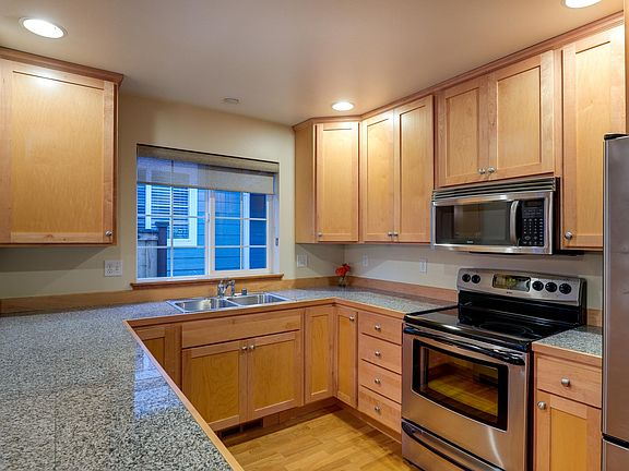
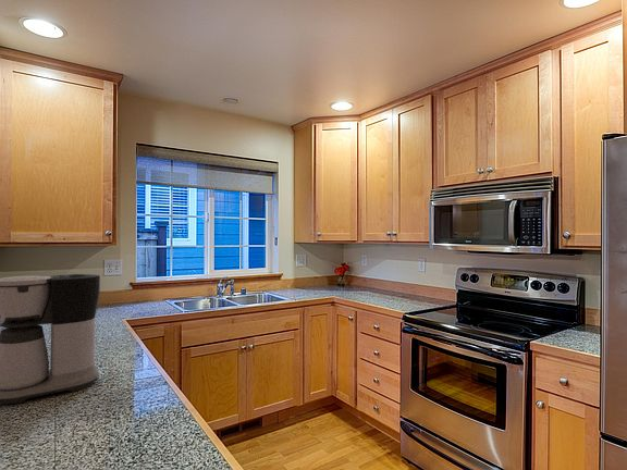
+ coffee maker (51, 330)
